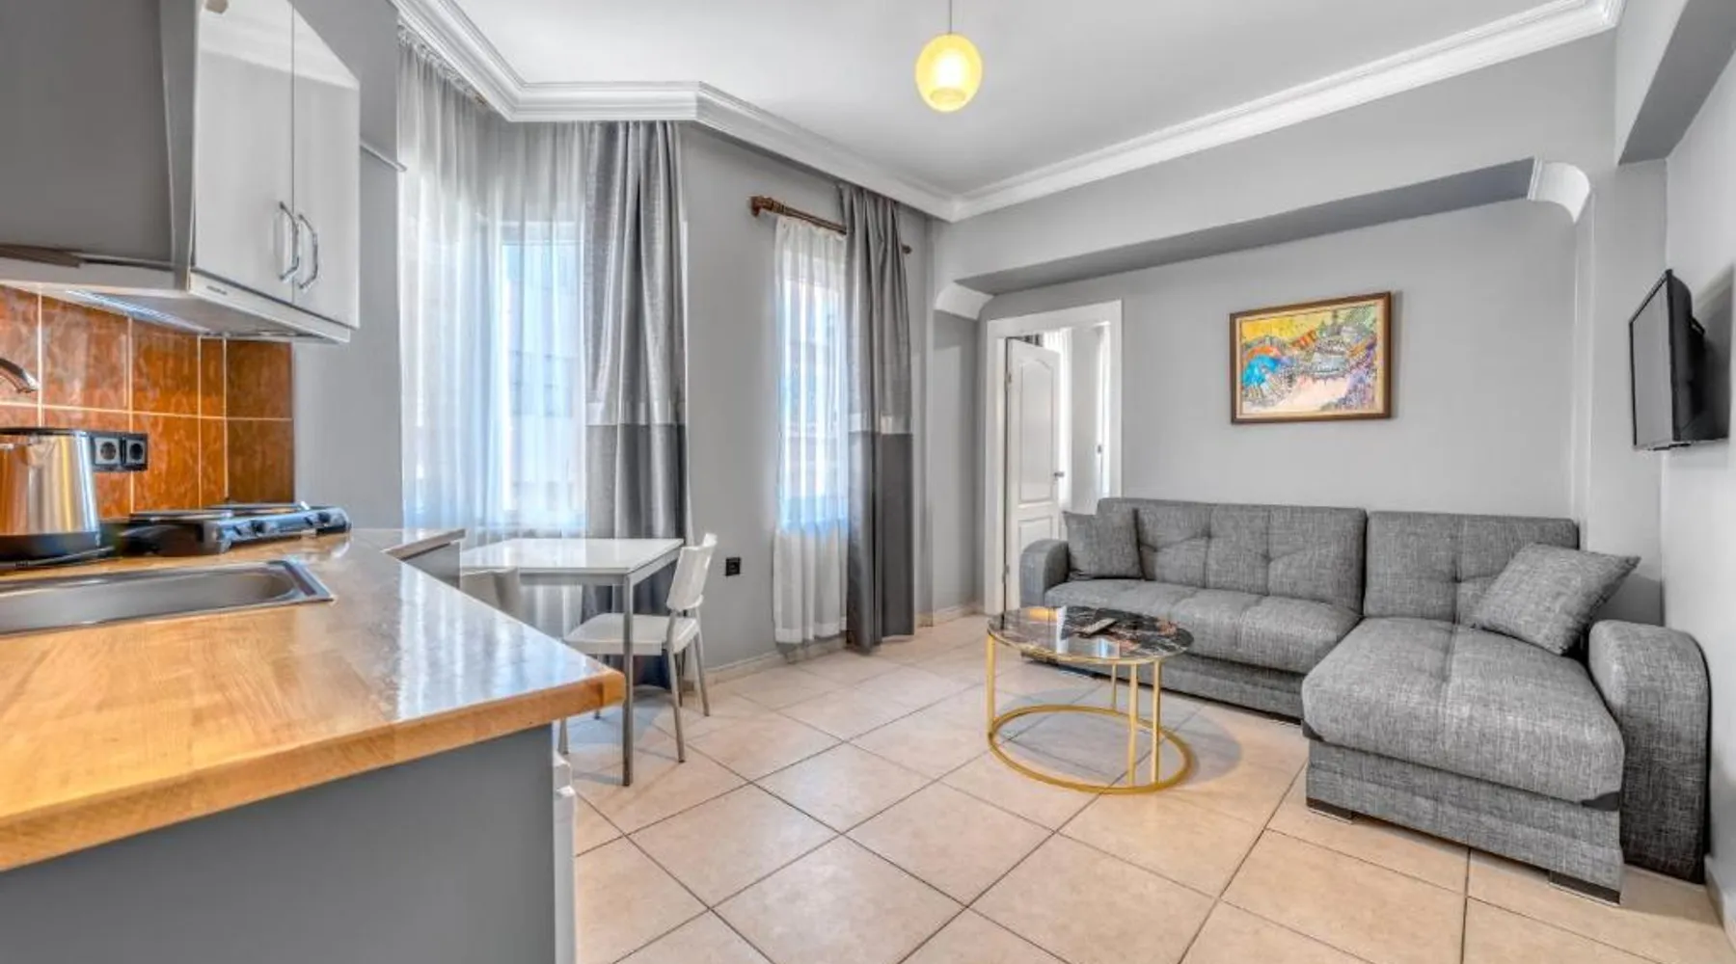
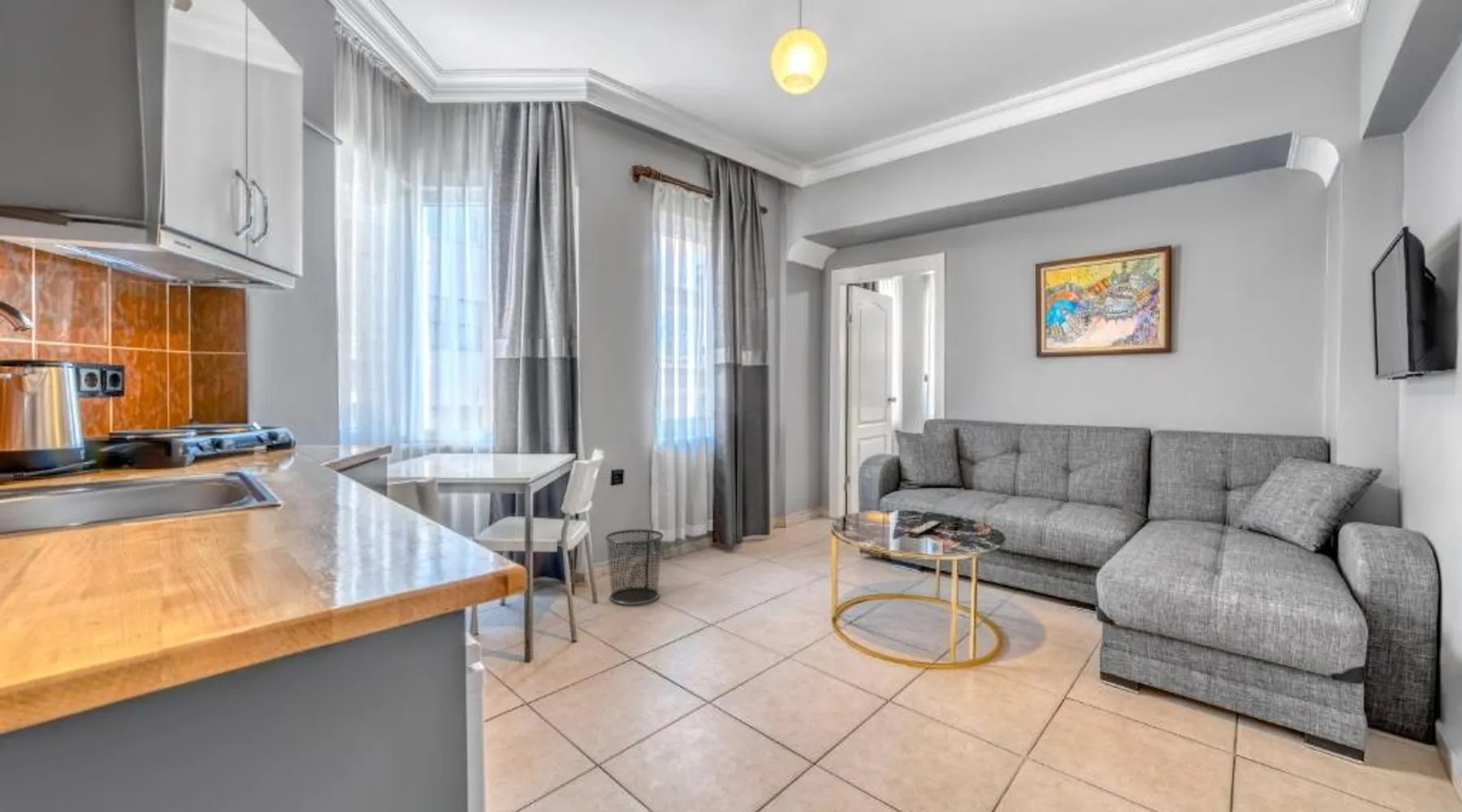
+ waste bin (634, 566)
